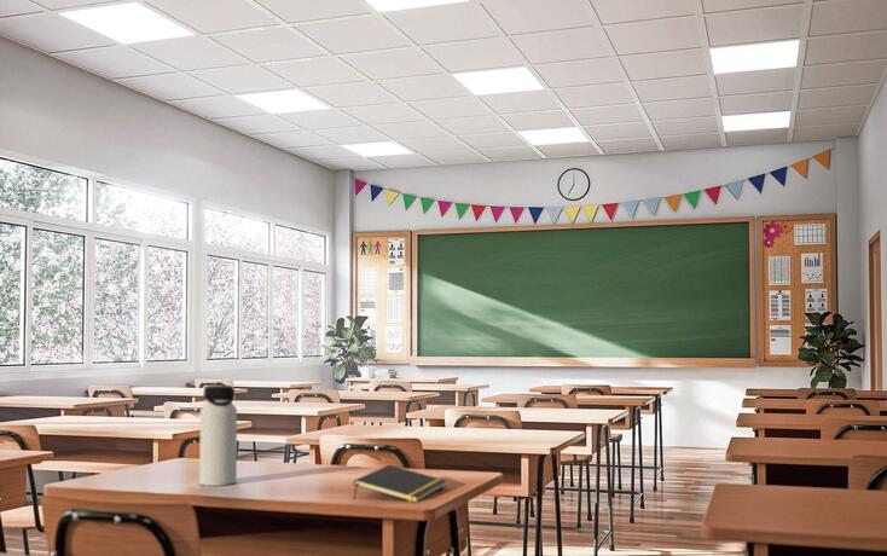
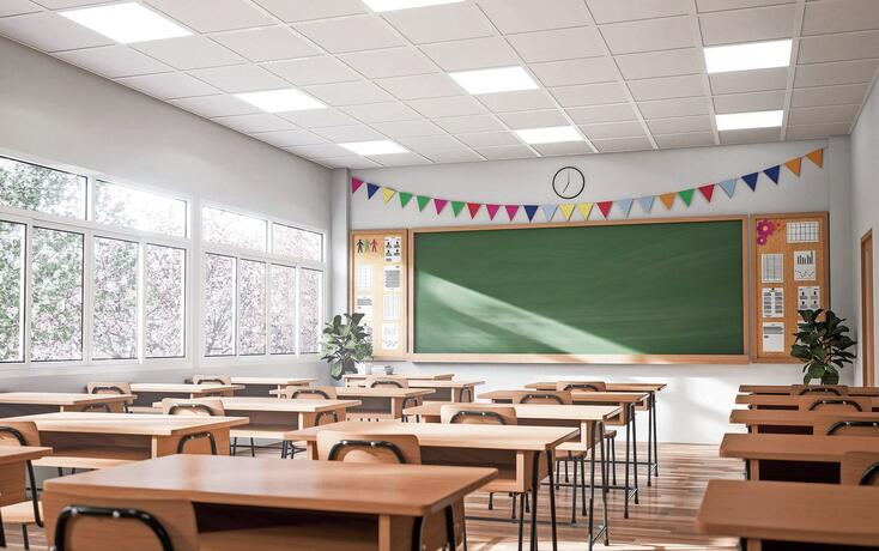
- notepad (401, 482)
- water bottle (218, 434)
